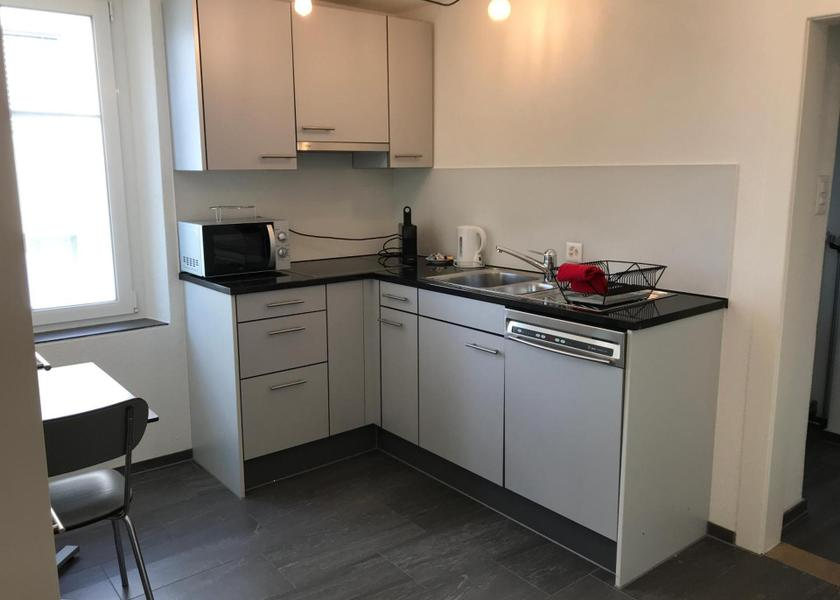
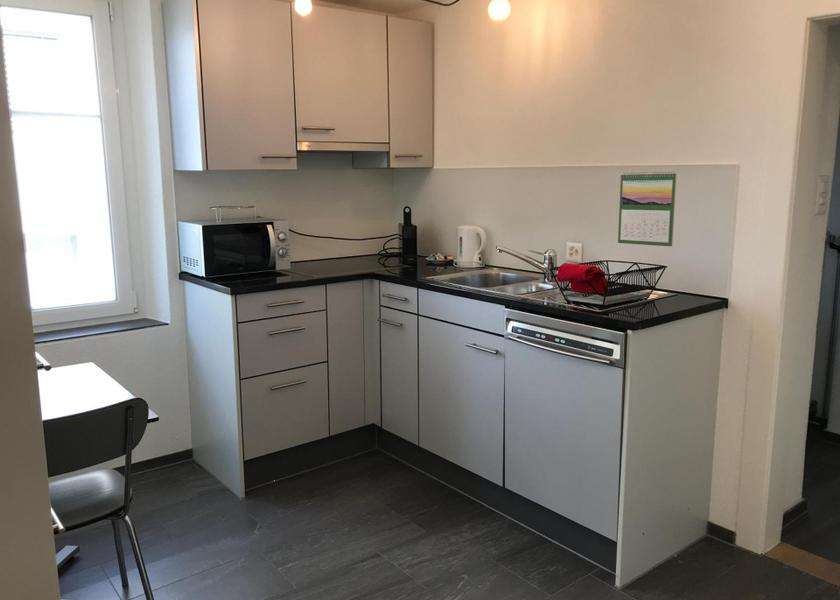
+ calendar (646, 208)
